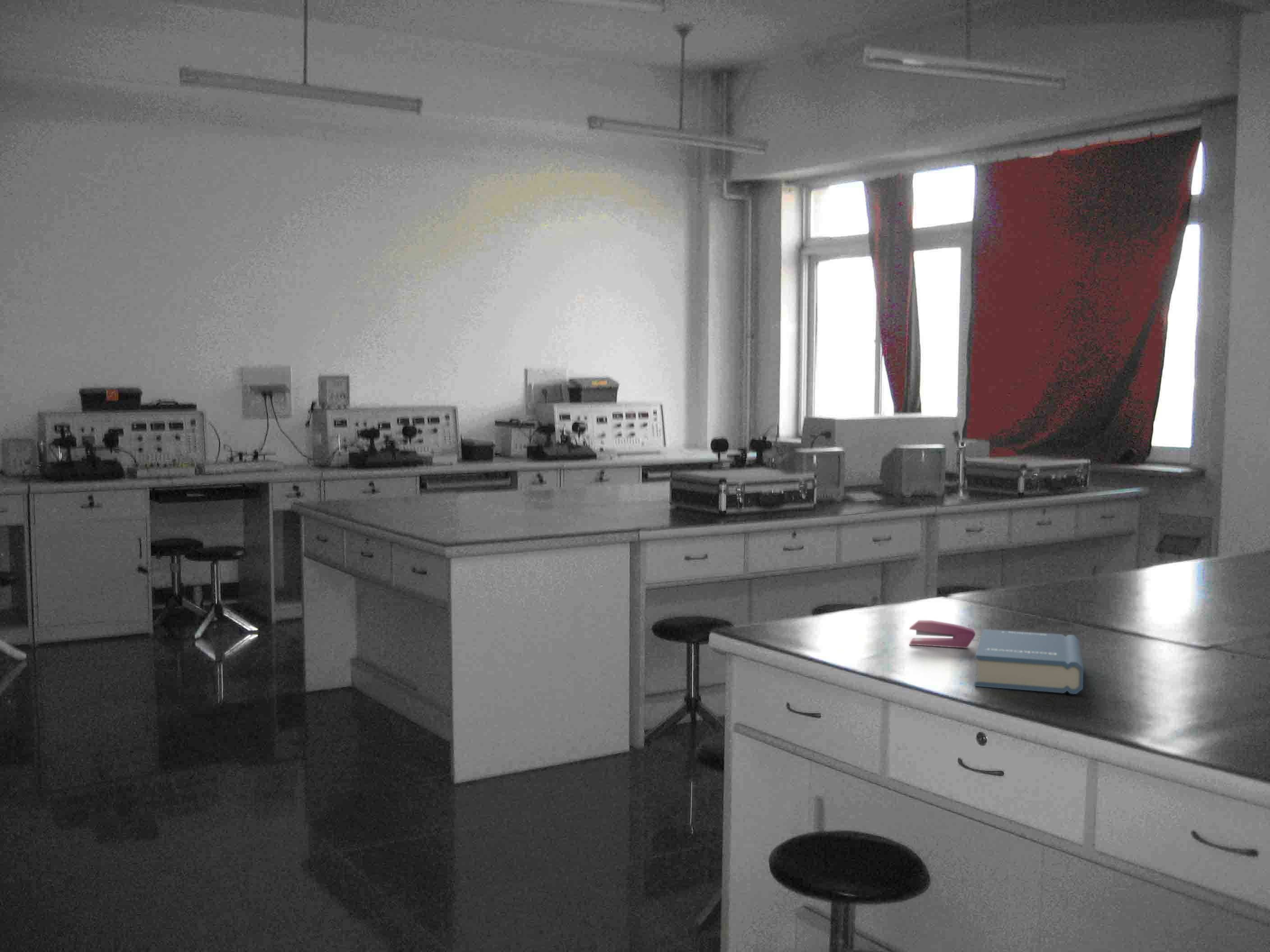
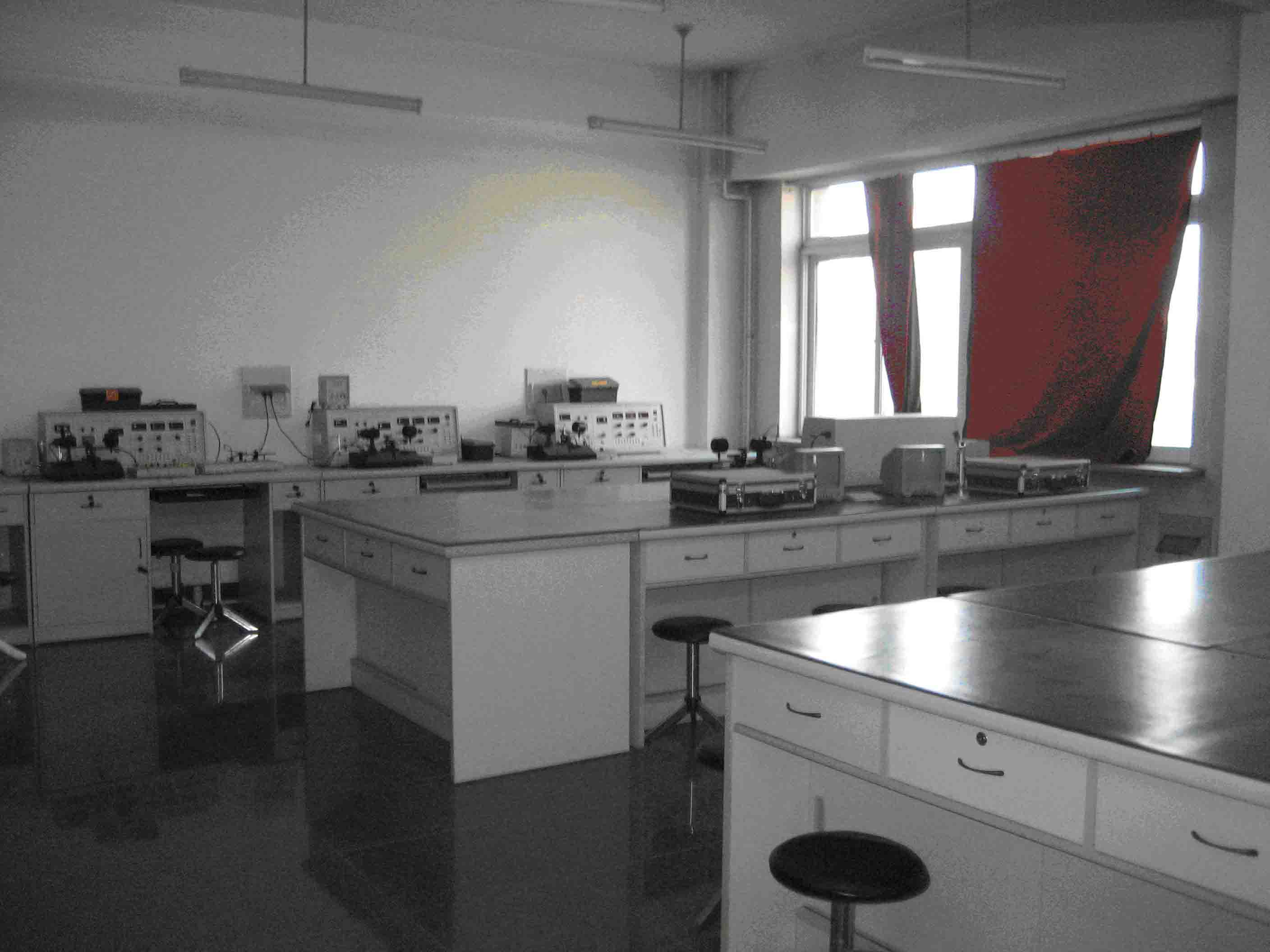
- stapler (942, 633)
- hardback book (1029, 659)
